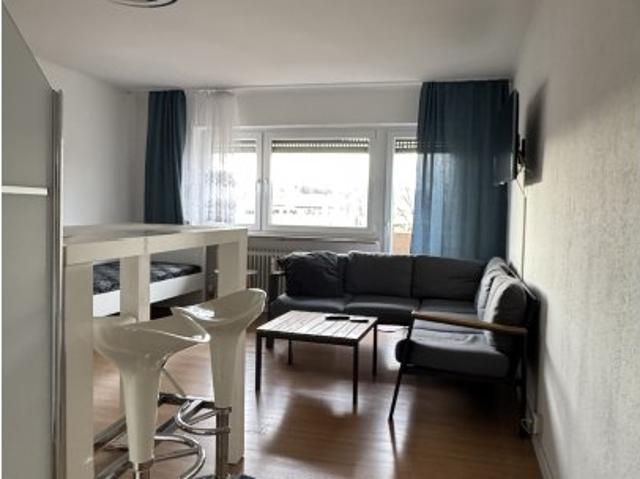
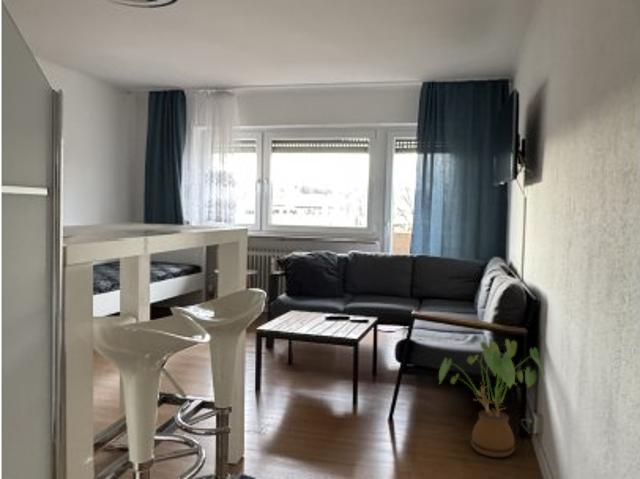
+ house plant (489, 396)
